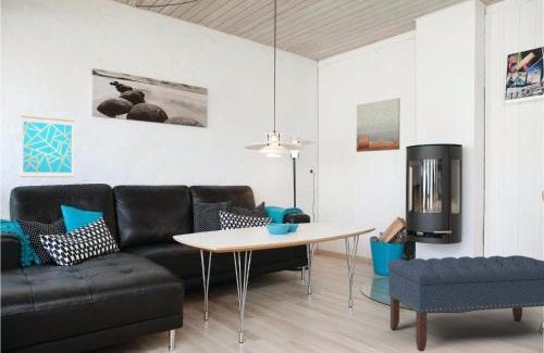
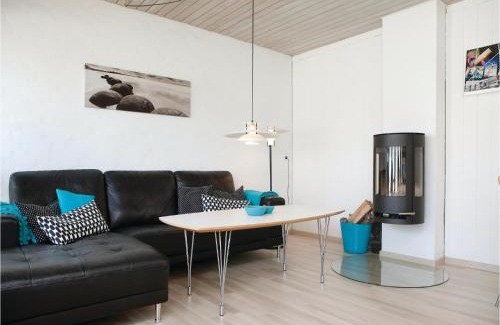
- wall art (48, 148)
- bench (473, 297)
- wall art (376, 126)
